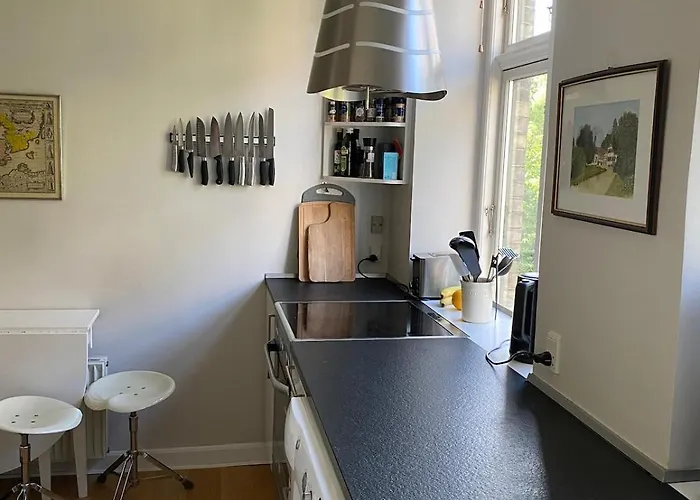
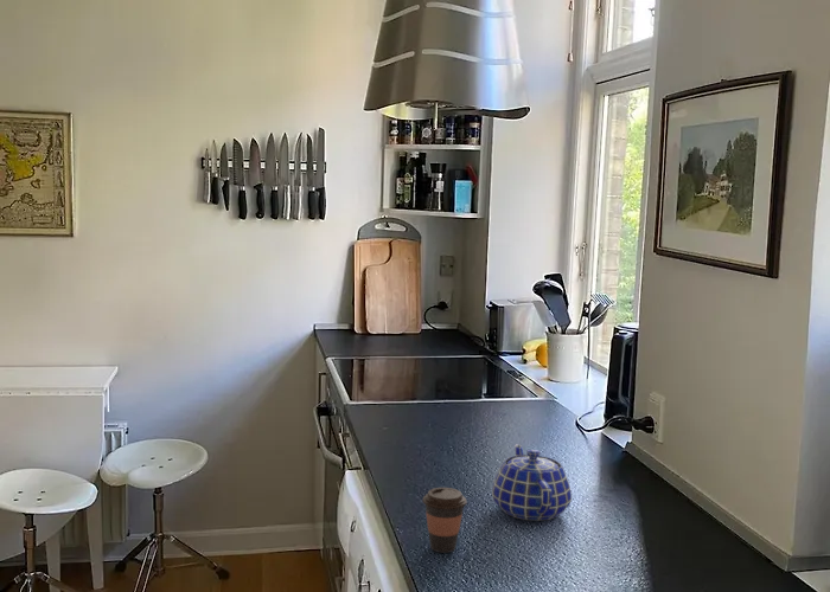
+ coffee cup (443, 520)
+ teapot (530, 480)
